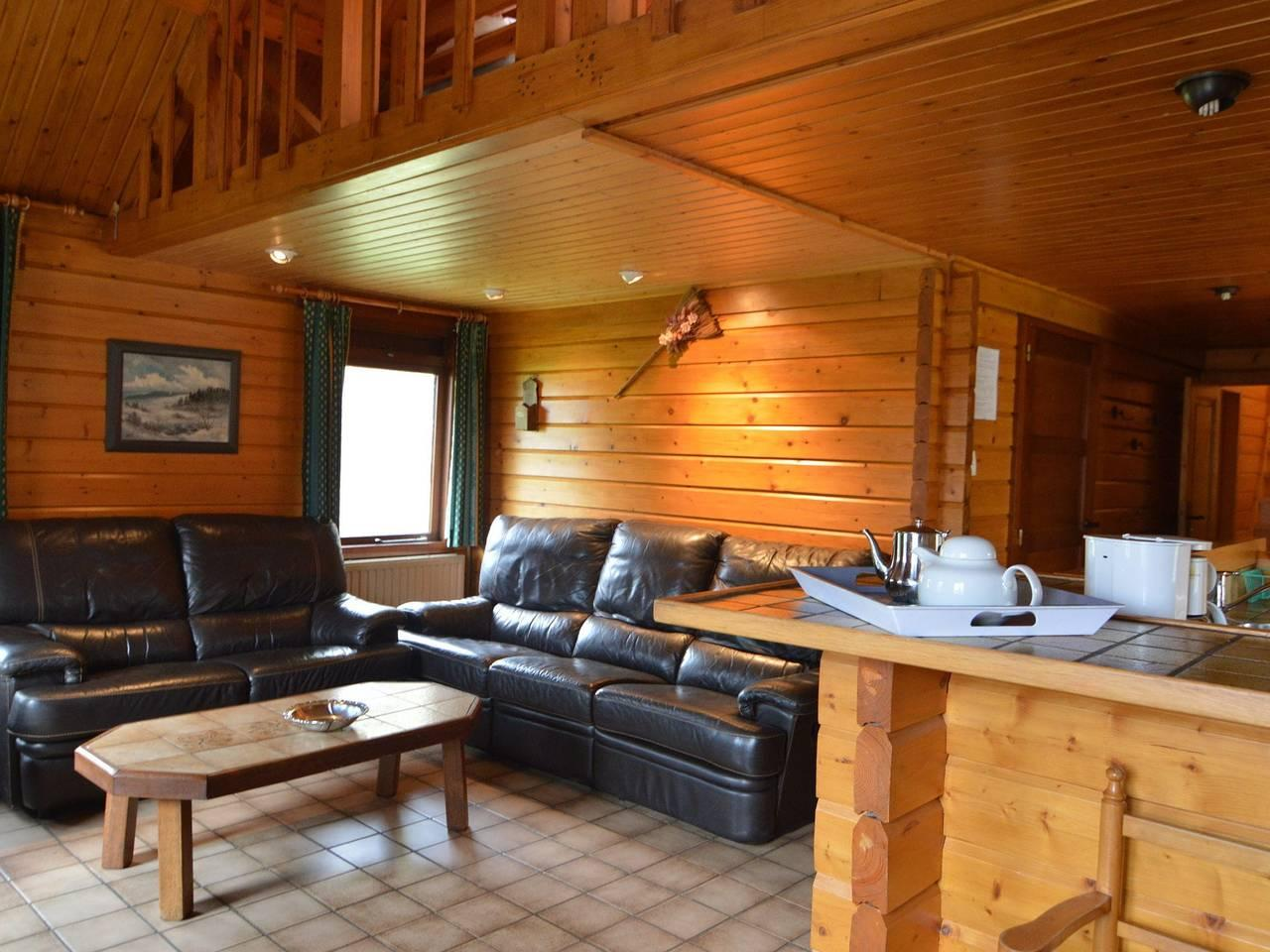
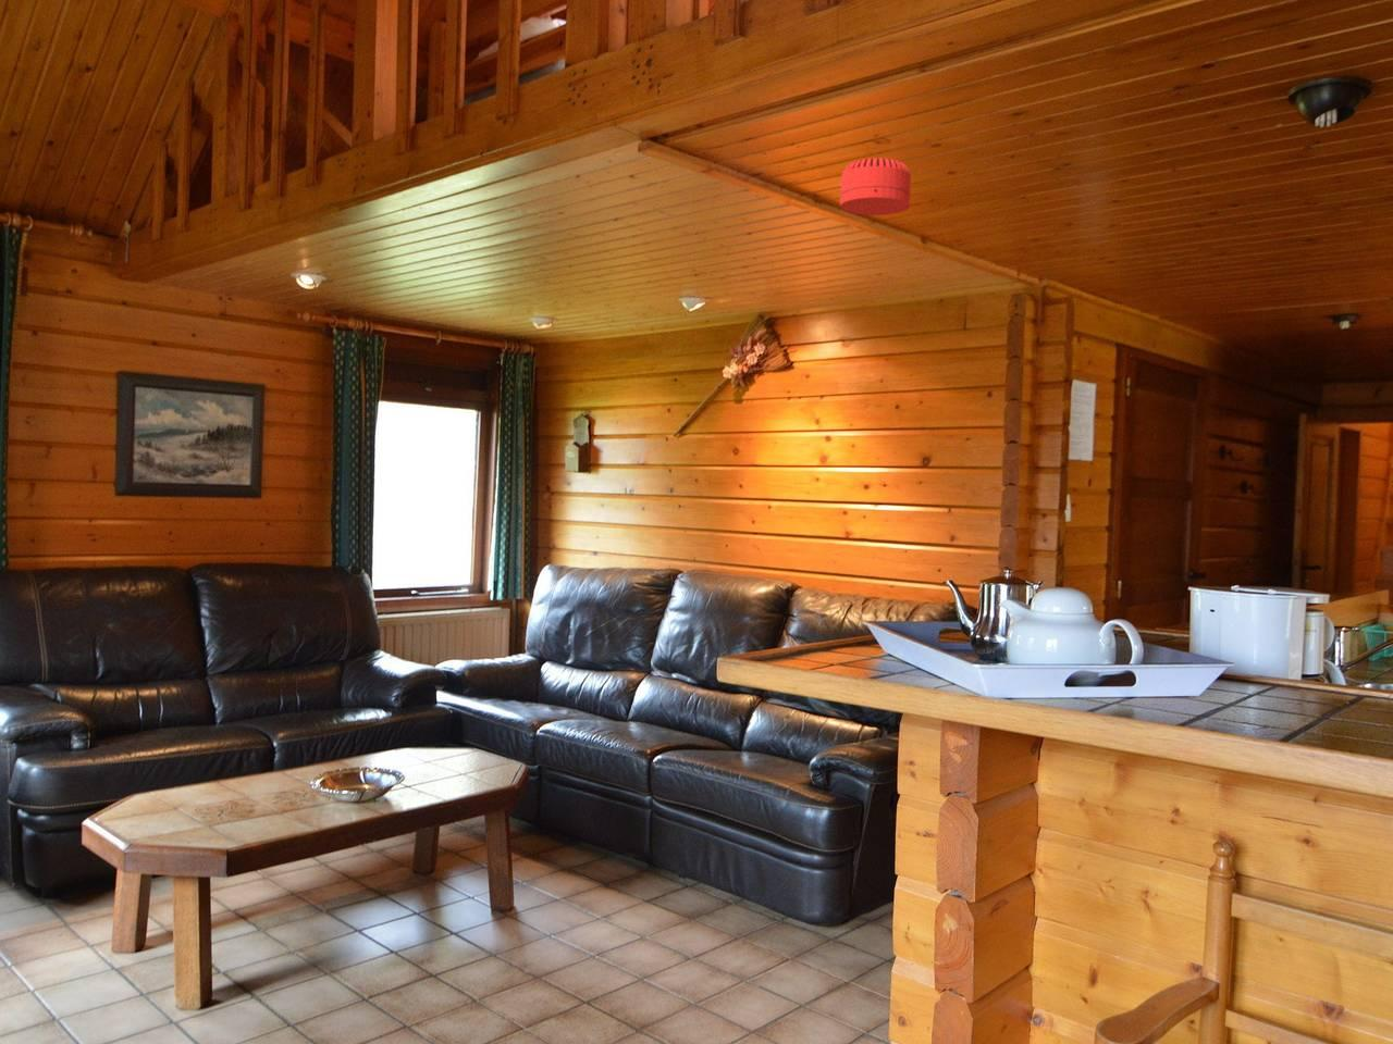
+ smoke detector (875, 186)
